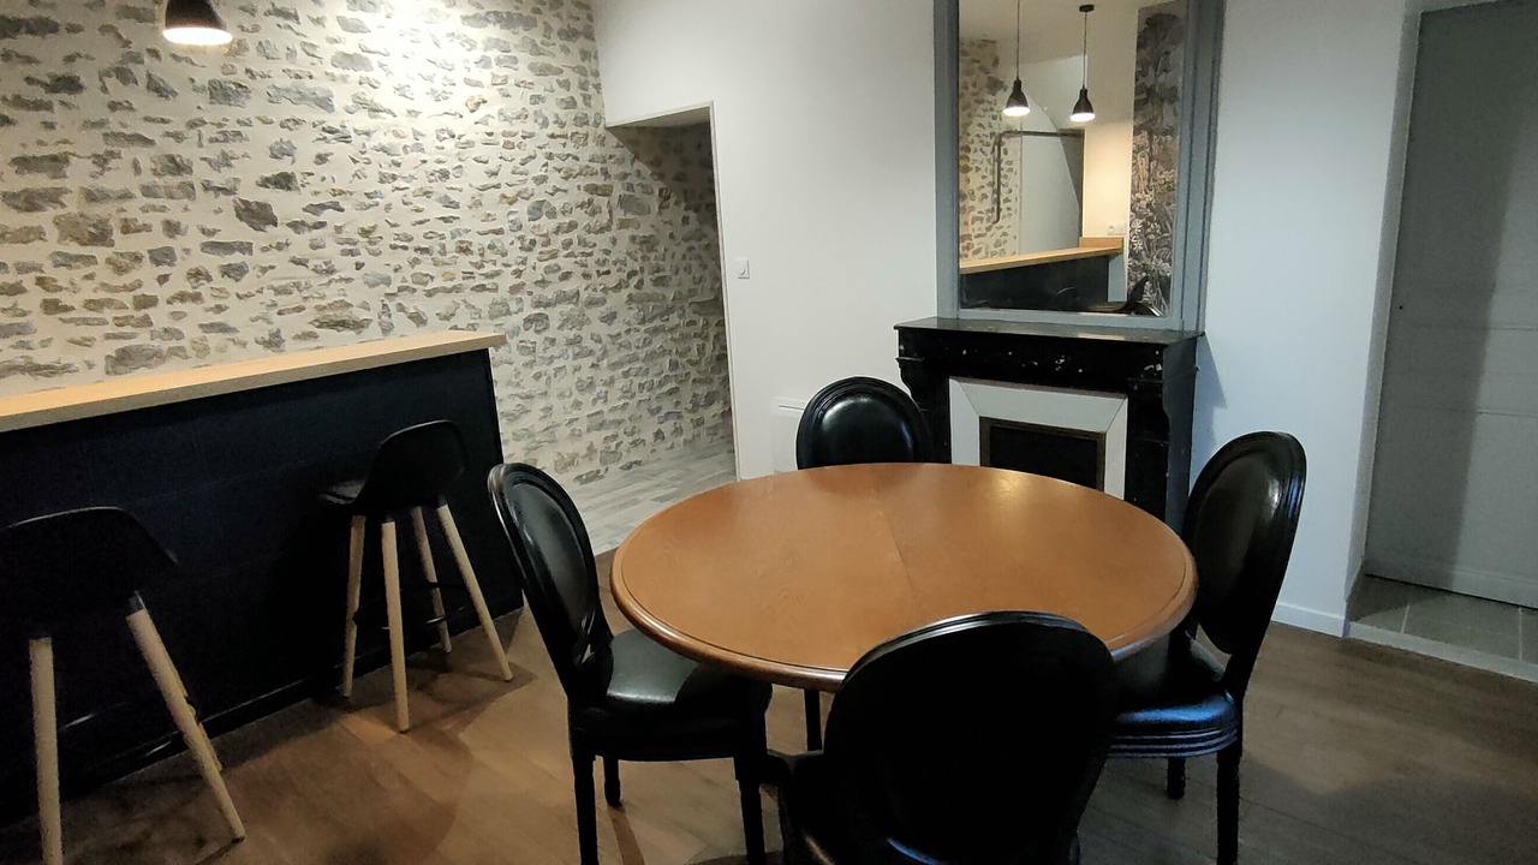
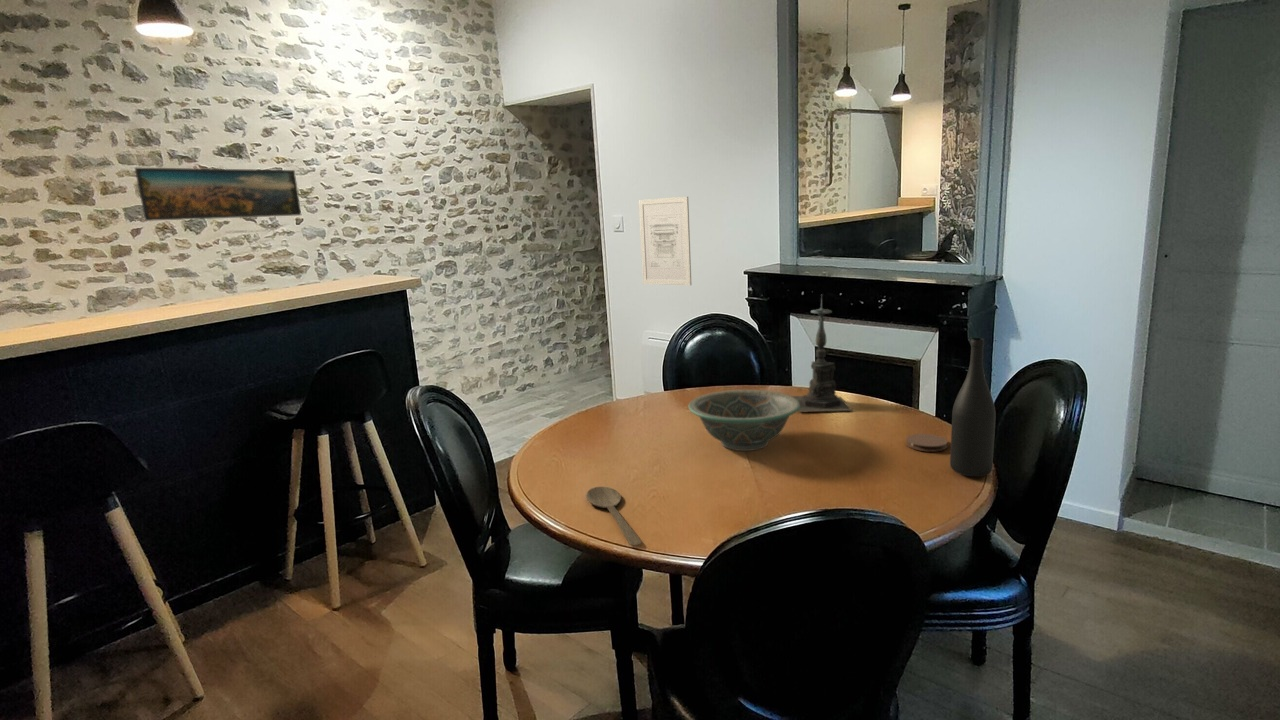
+ wine bottle (974, 407)
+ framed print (224, 193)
+ candle holder (819, 349)
+ decorative bowl (744, 423)
+ coaster (926, 442)
+ wall art (664, 242)
+ wooden spoon (615, 513)
